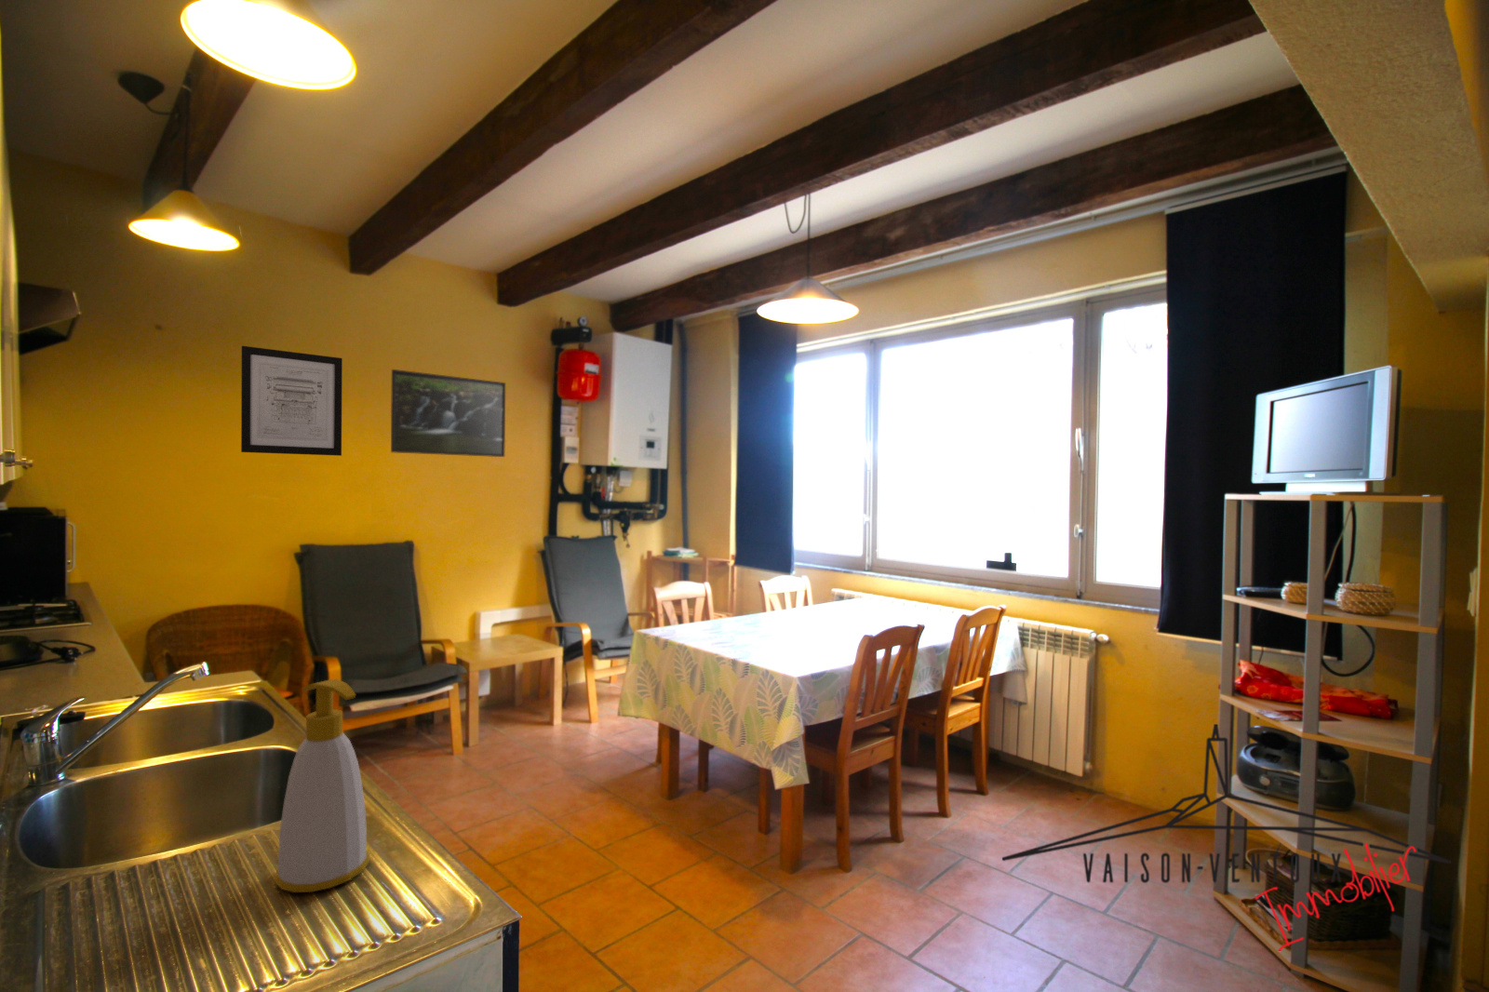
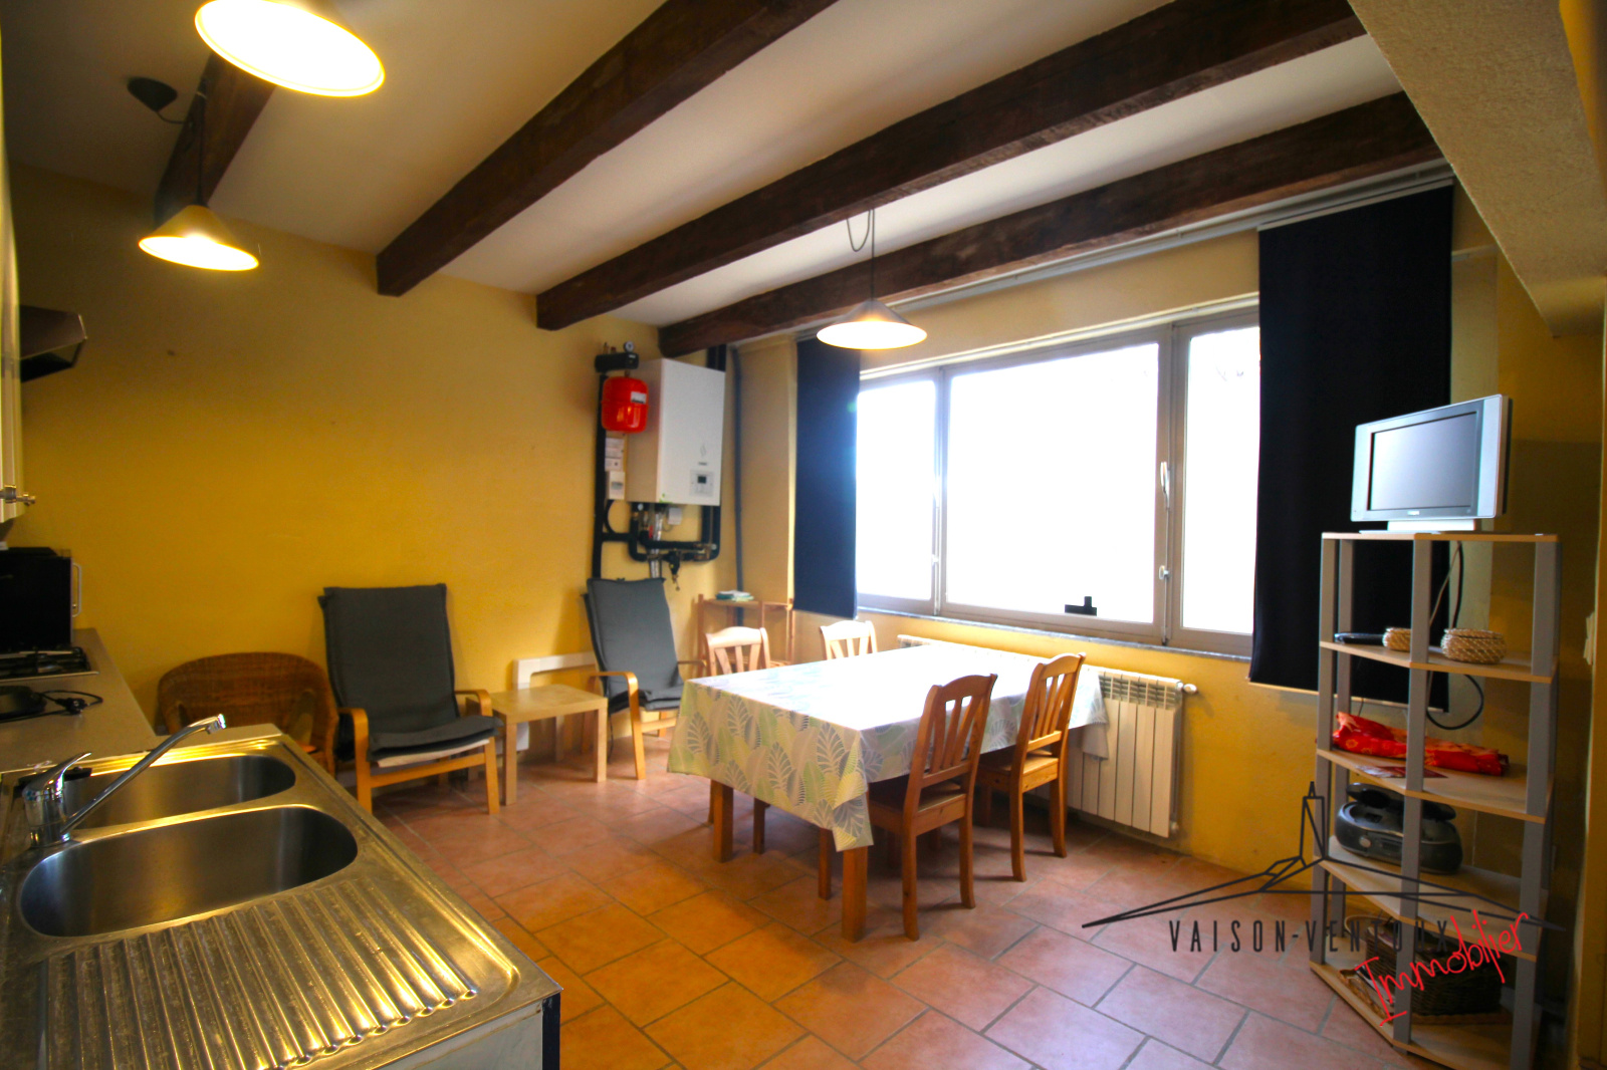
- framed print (452, 415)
- soap bottle (324, 776)
- wall art (293, 403)
